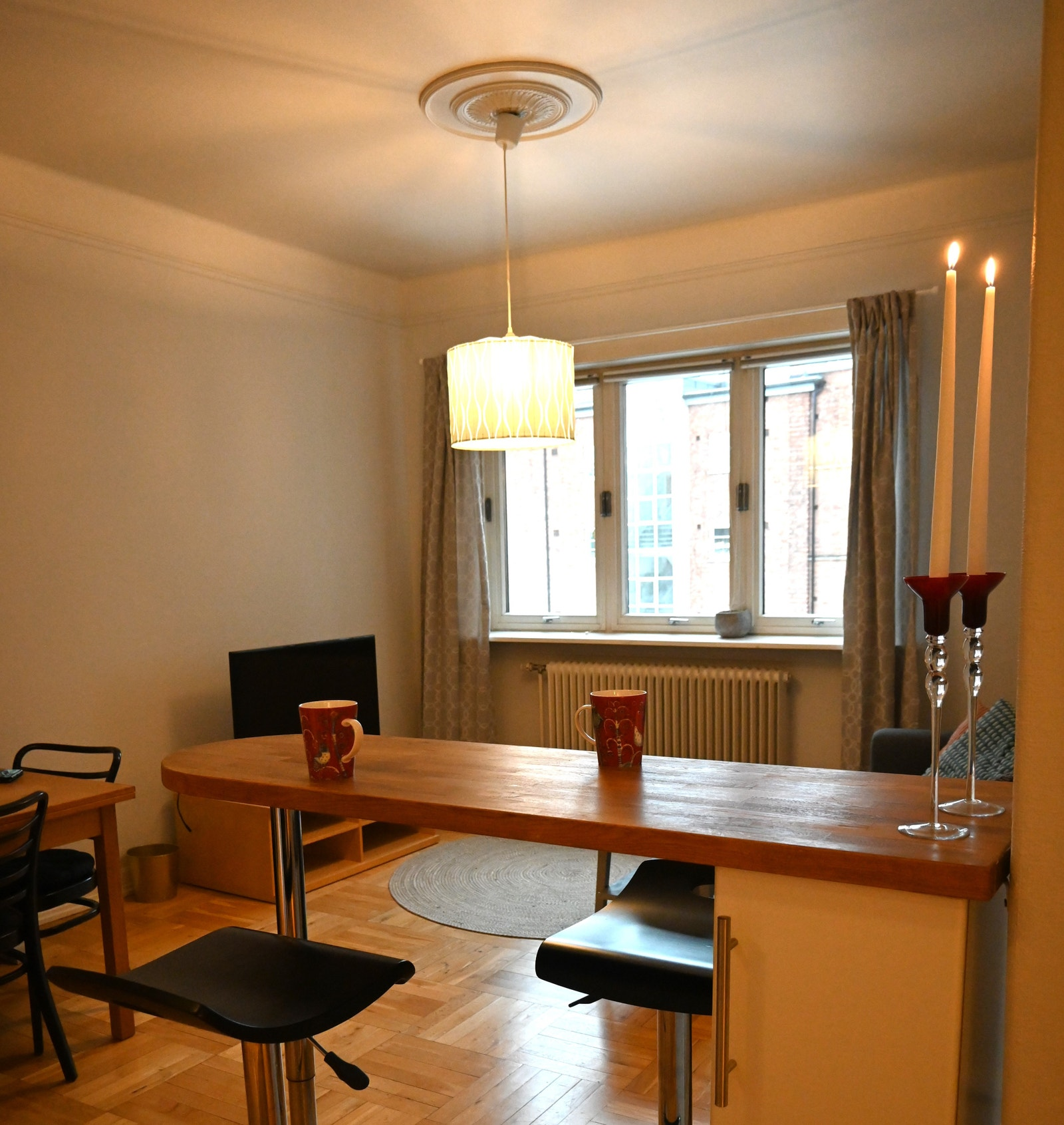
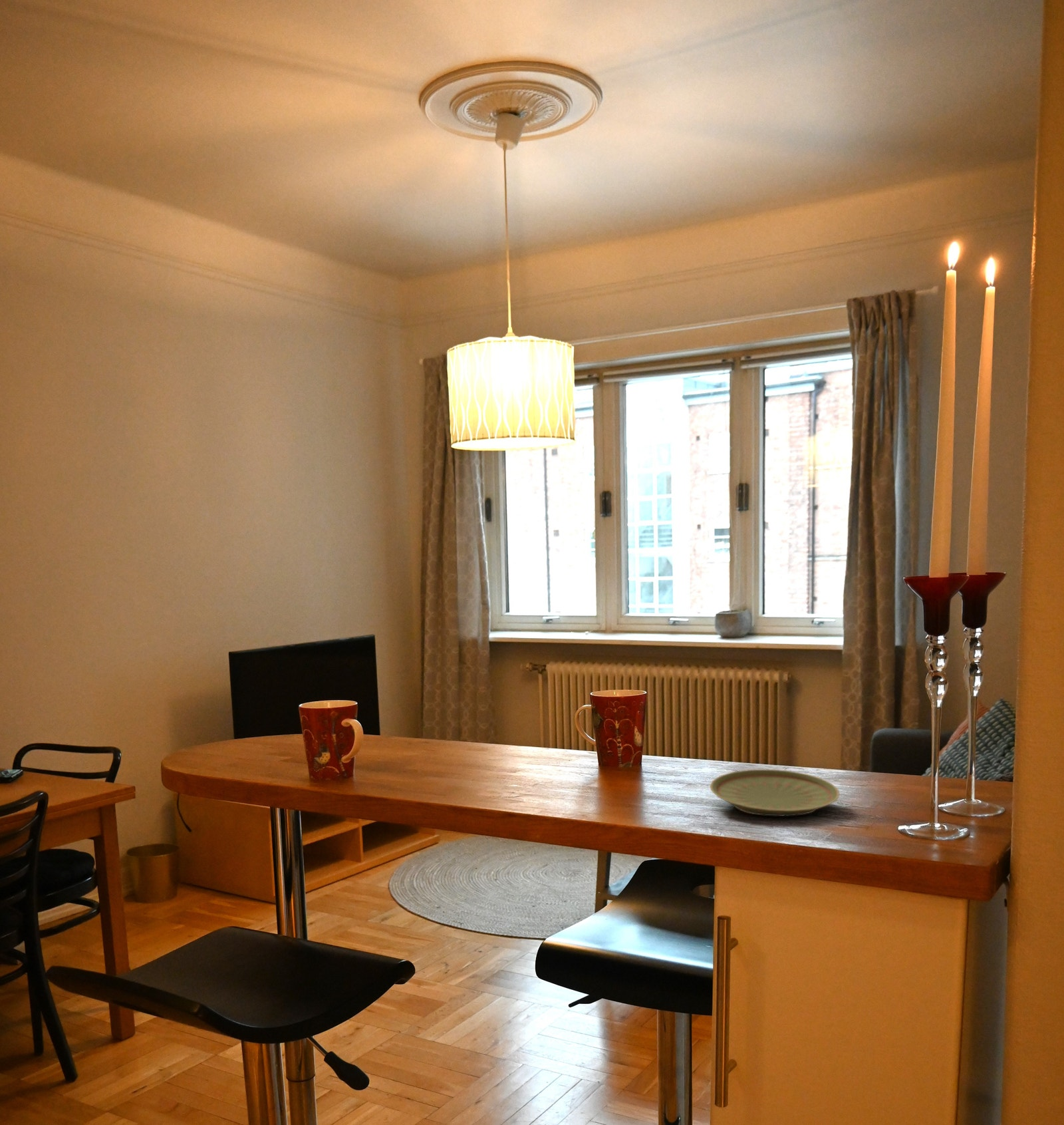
+ plate (773, 796)
